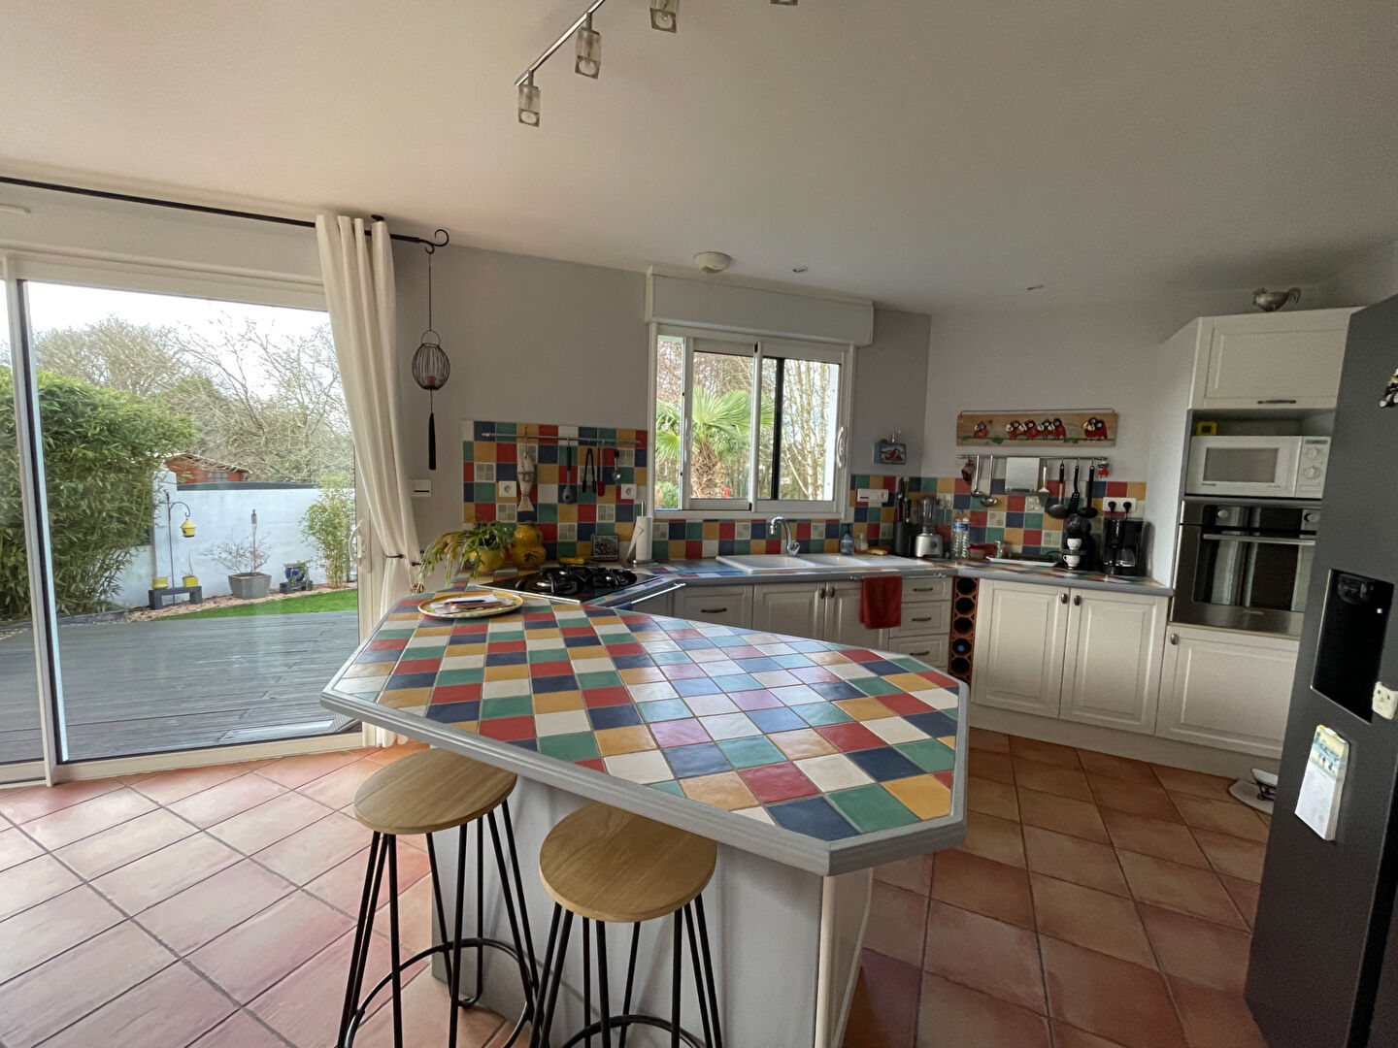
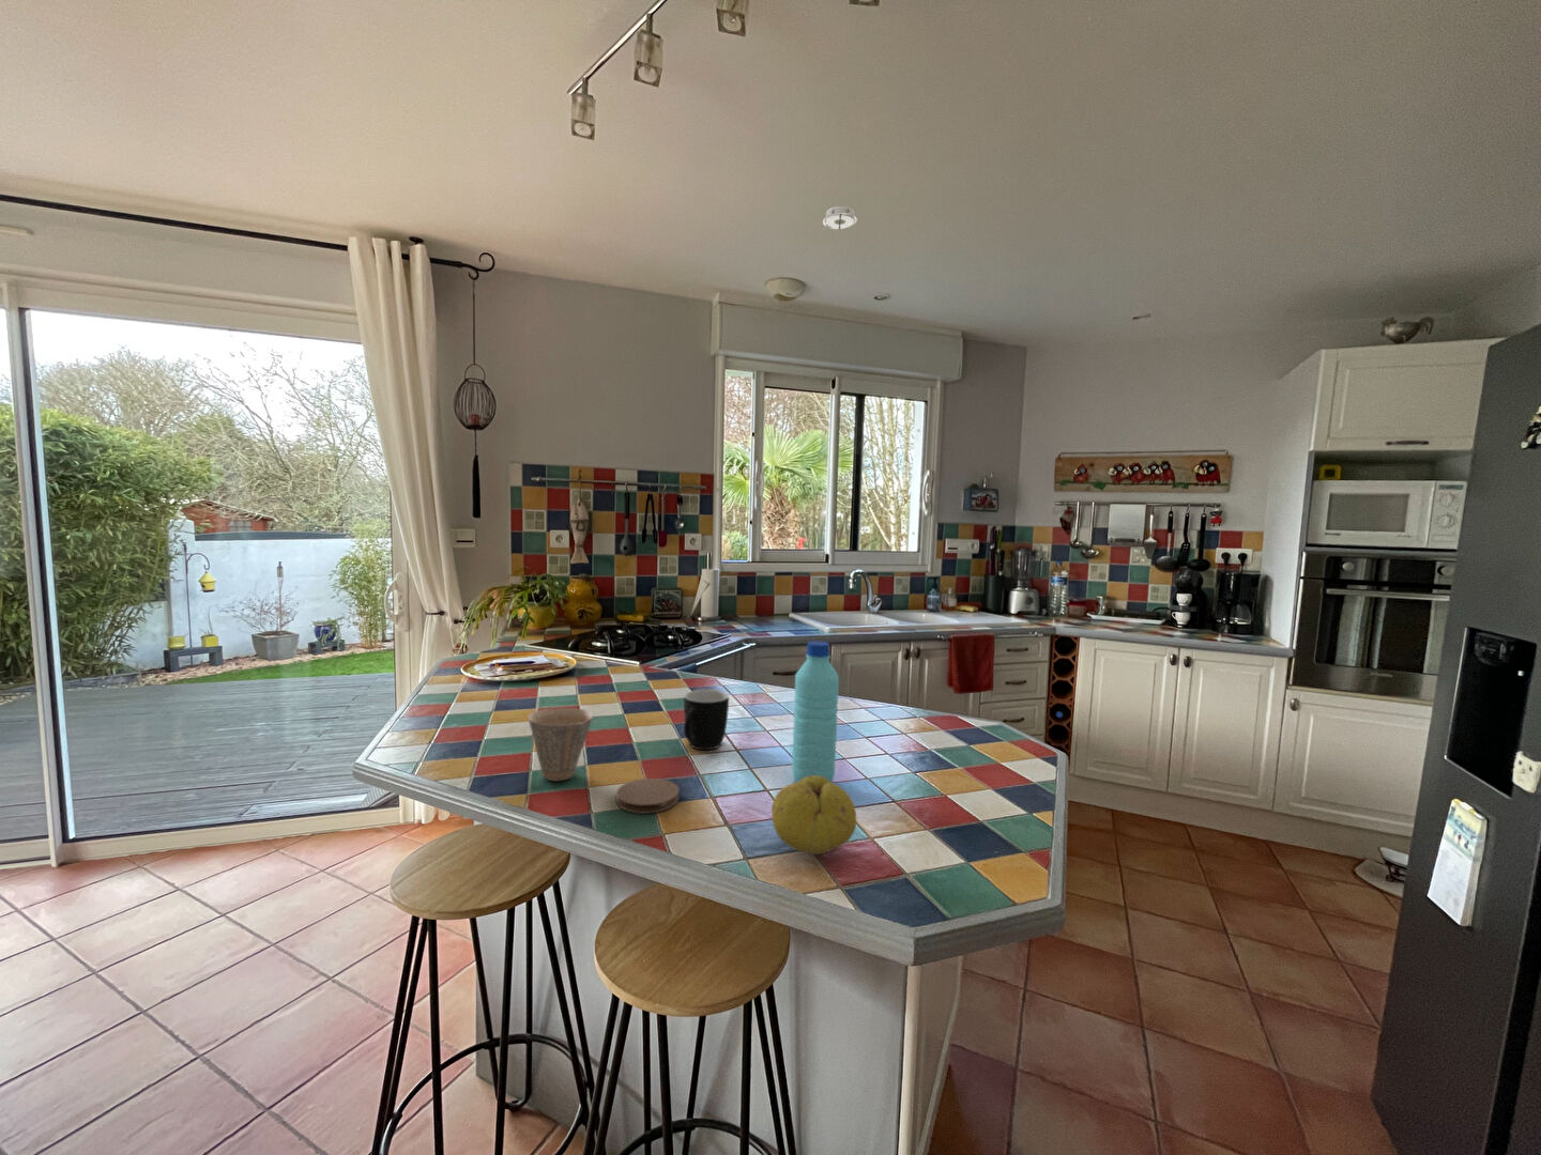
+ fruit (813, 815)
+ coaster (648, 795)
+ water bottle (815, 713)
+ mug (703, 722)
+ smoke detector (838, 217)
+ cup (561, 745)
